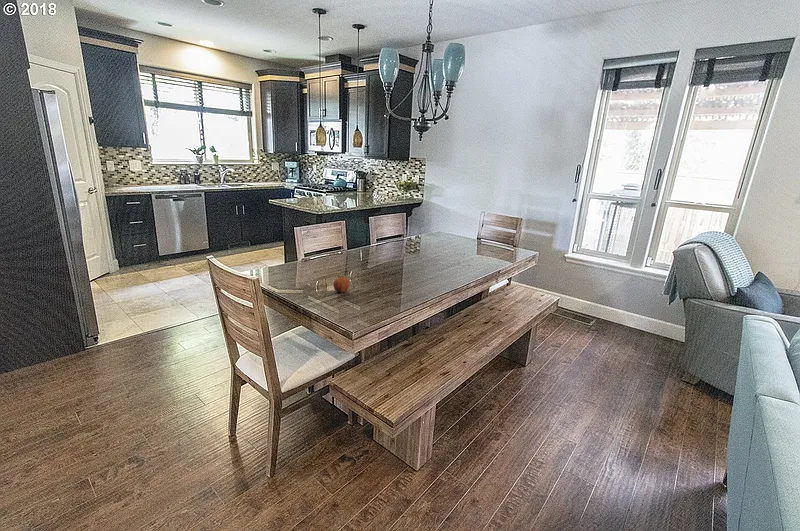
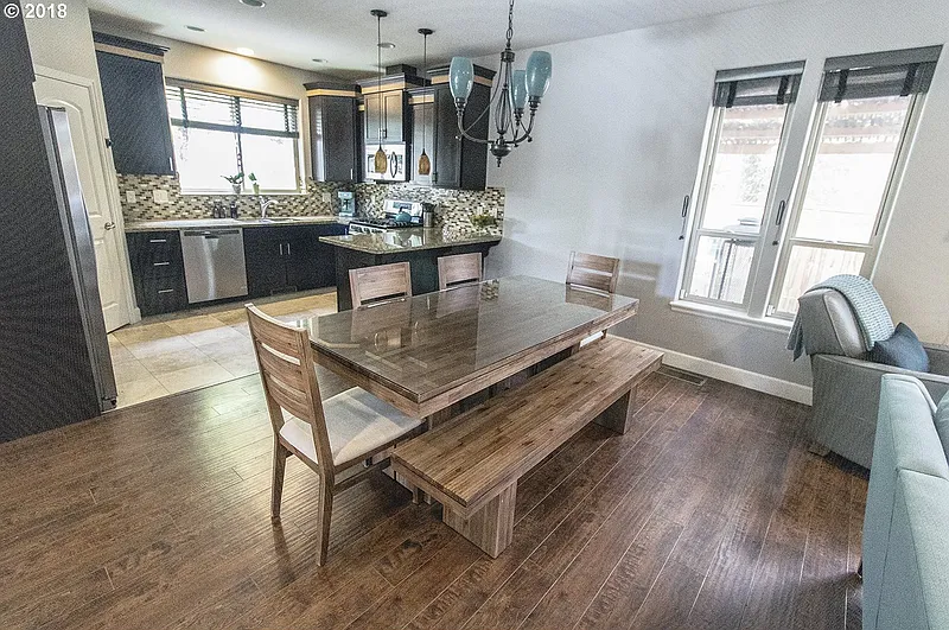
- fruit (341, 283)
